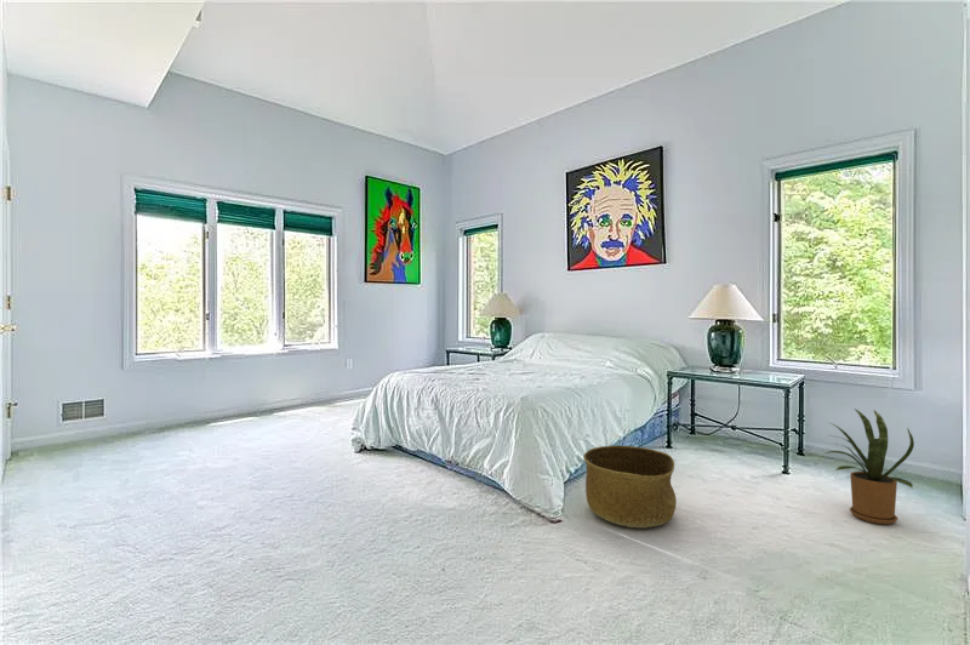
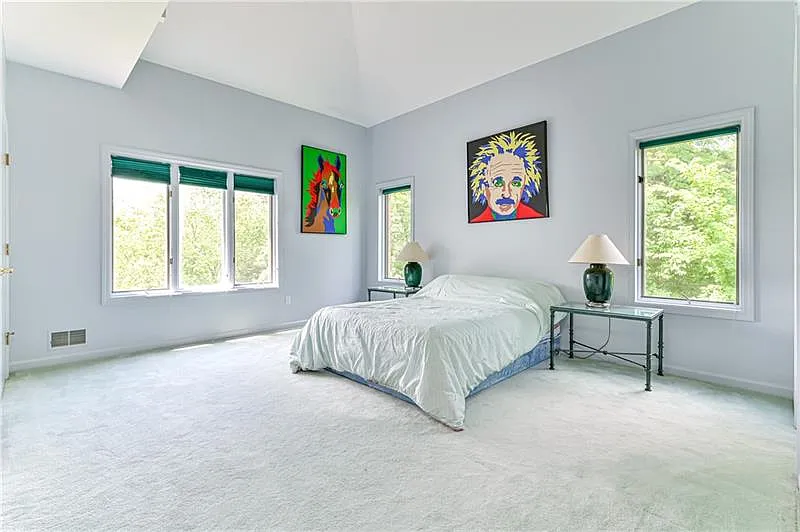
- basket (628, 485)
- house plant (865, 466)
